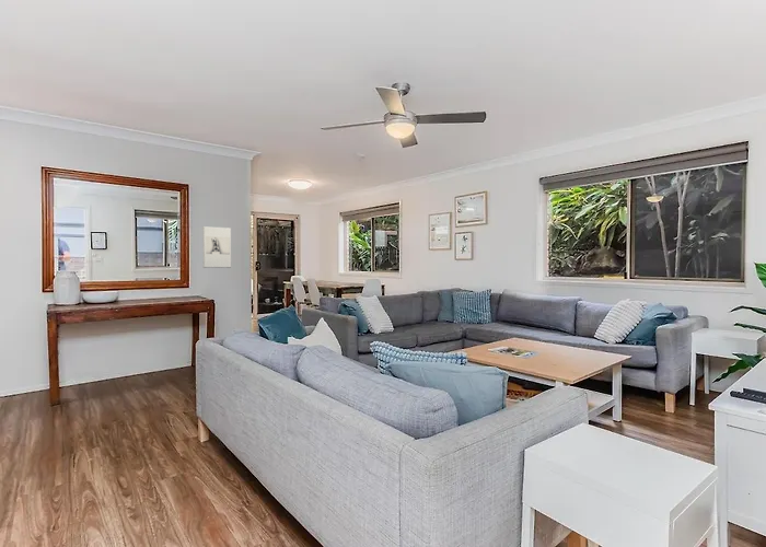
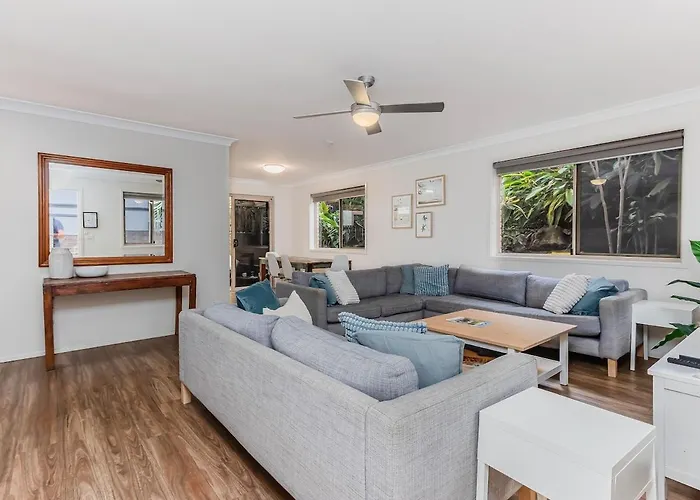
- wall sculpture (217, 247)
